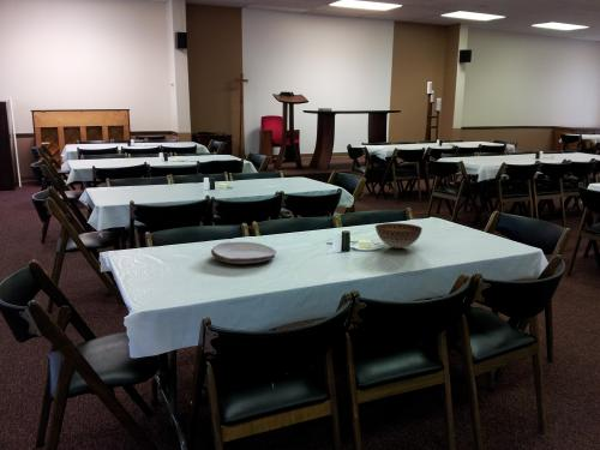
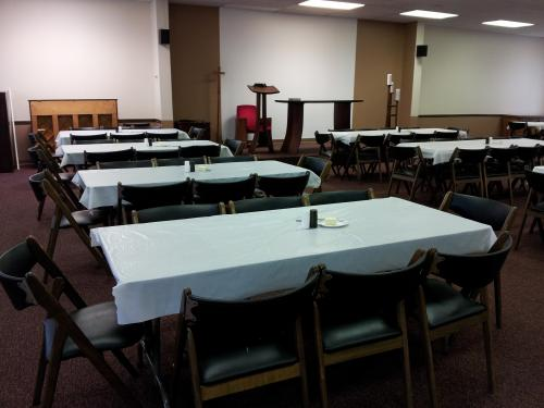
- plate (244, 252)
- bowl (397, 236)
